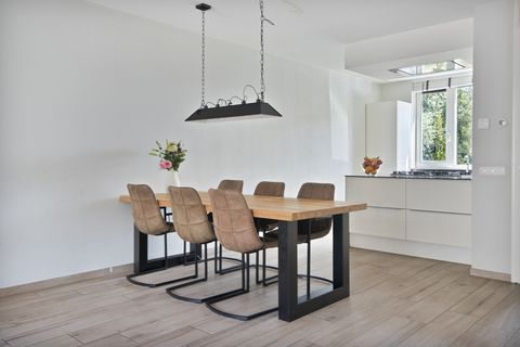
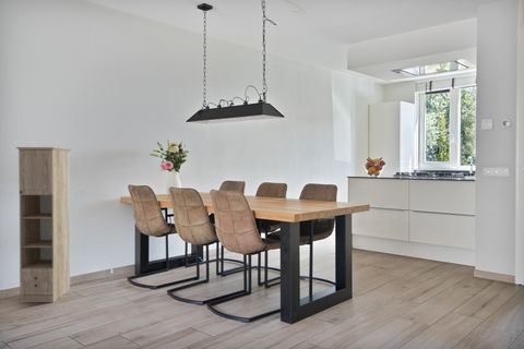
+ storage cabinet (45, 222)
